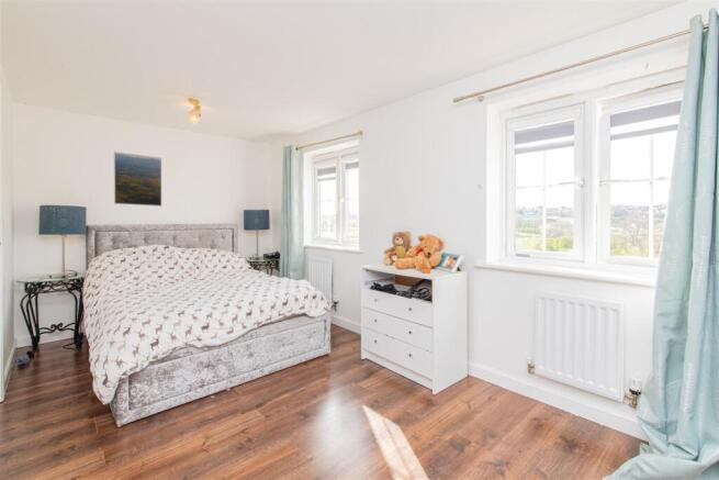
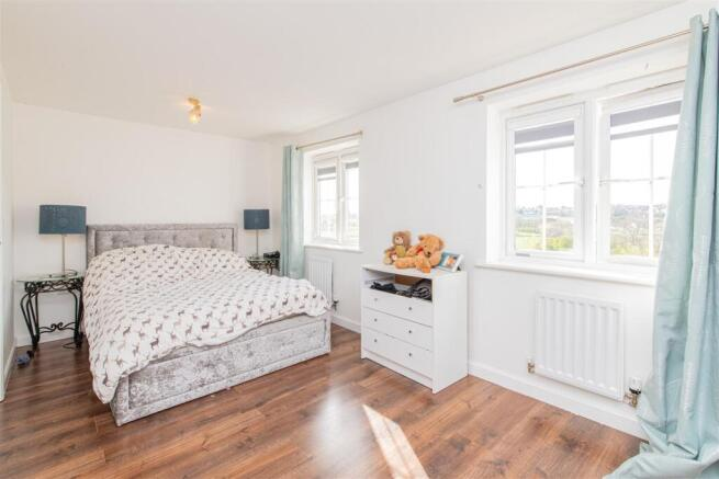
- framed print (138, 179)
